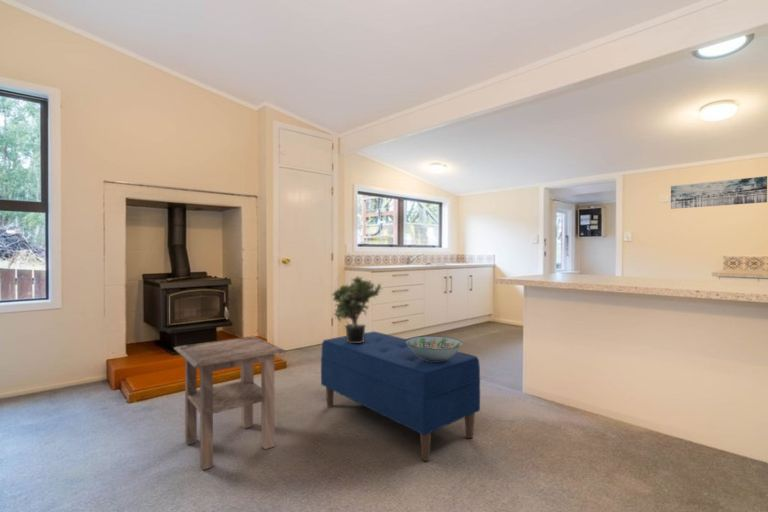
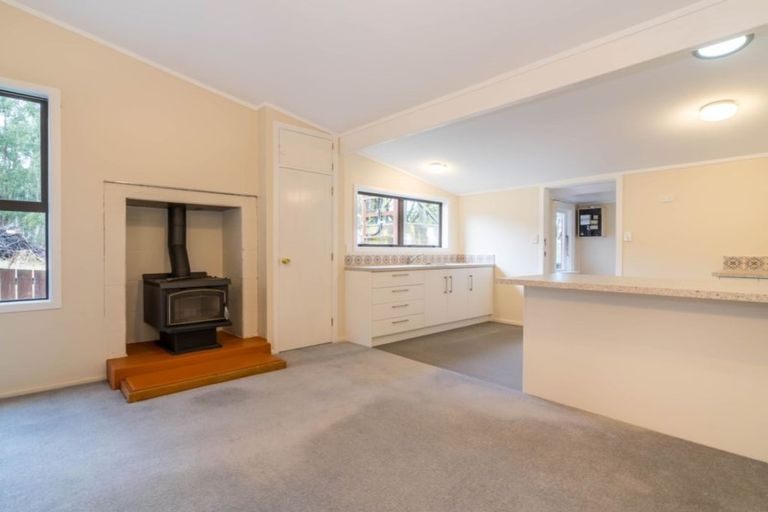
- bench (393, 383)
- wall art (715, 193)
- side table (229, 395)
- potted plant (358, 308)
- decorative bowl (433, 350)
